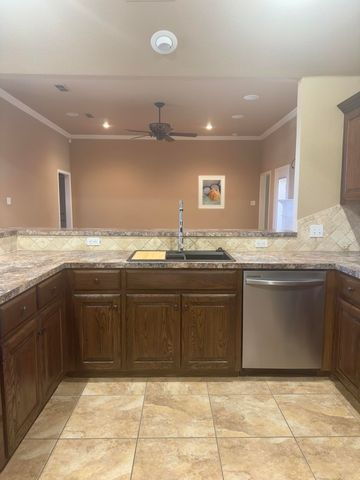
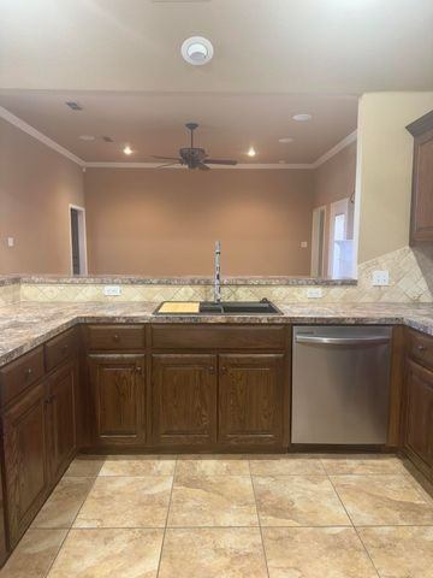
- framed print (211, 192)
